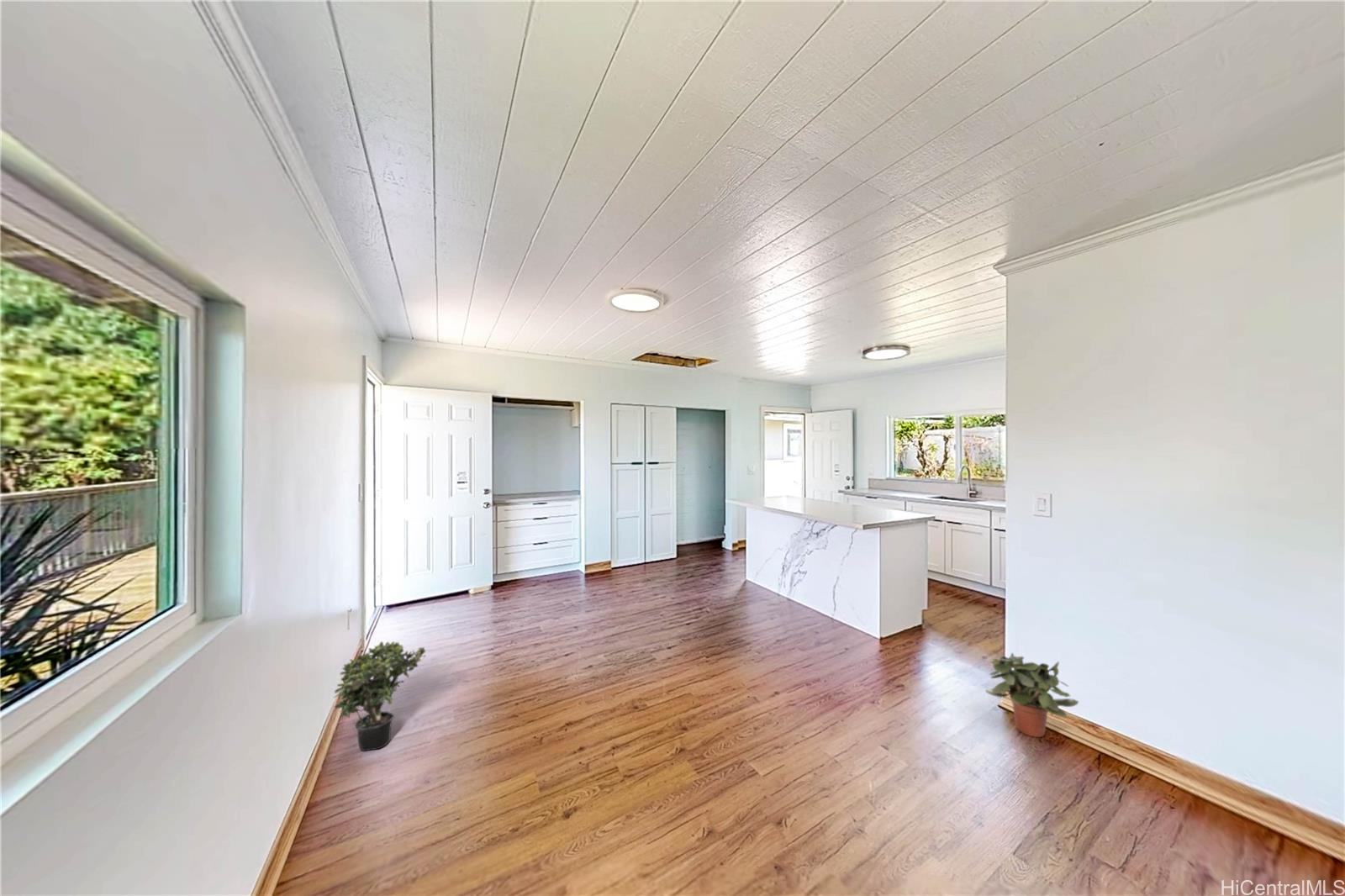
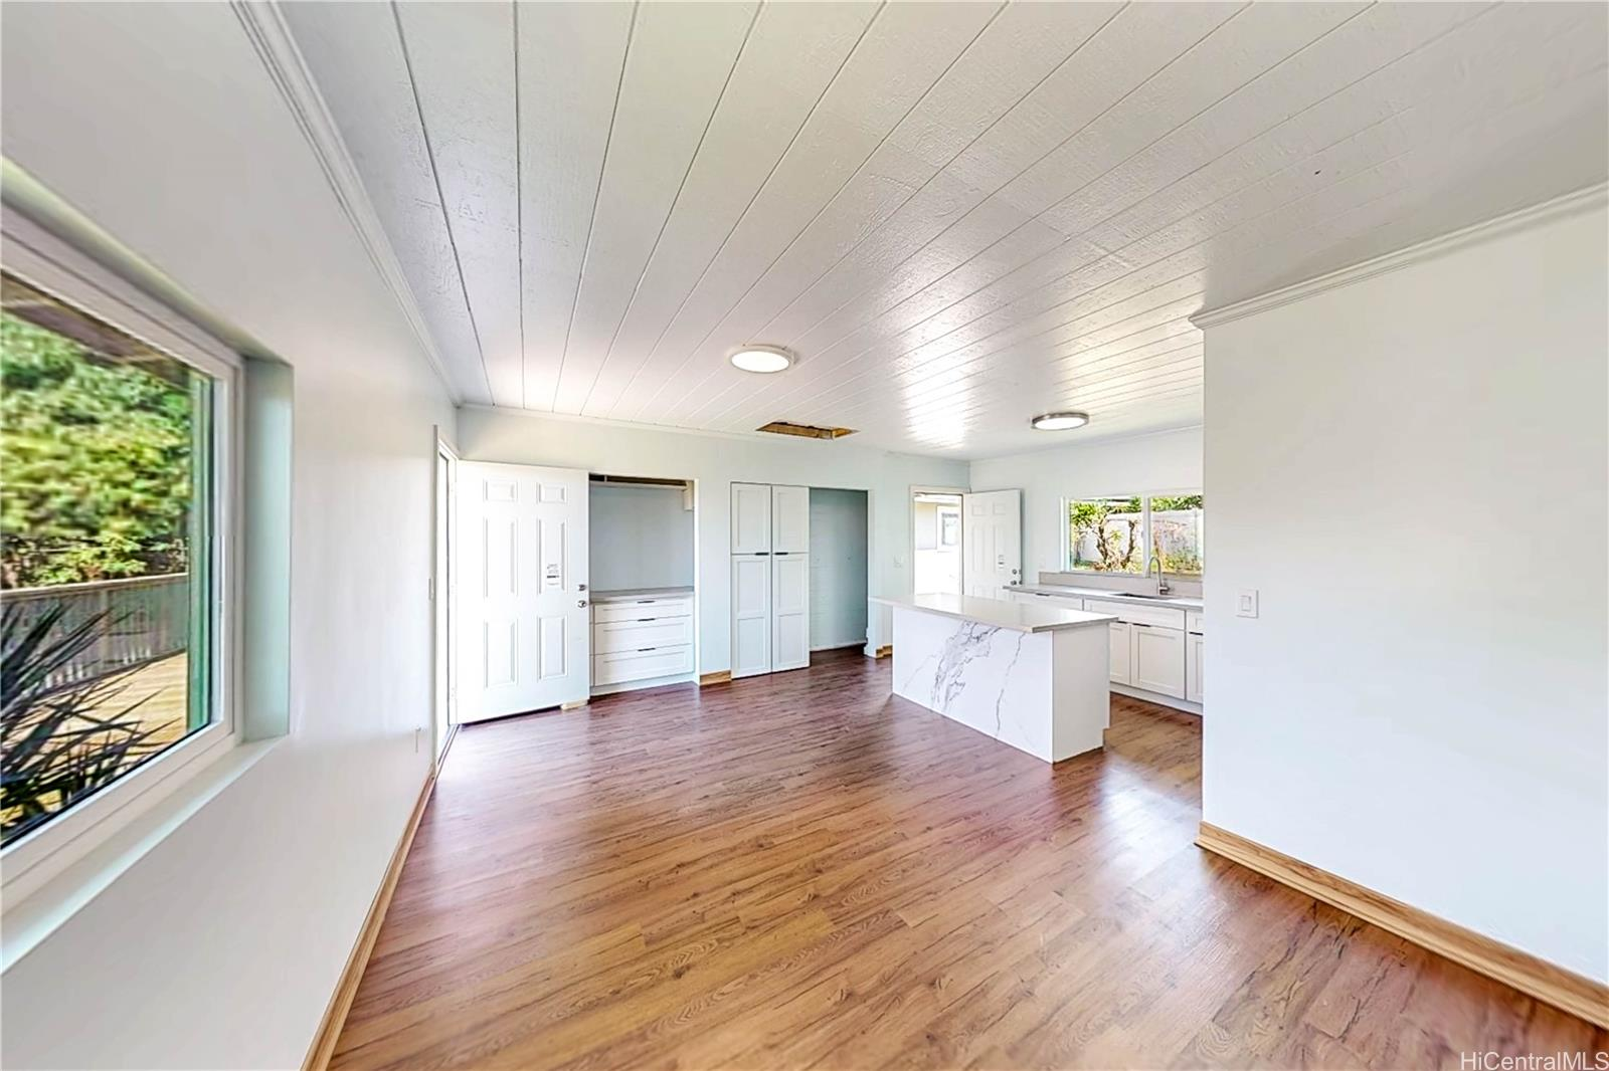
- potted plant (1031, 693)
- potted plant (382, 691)
